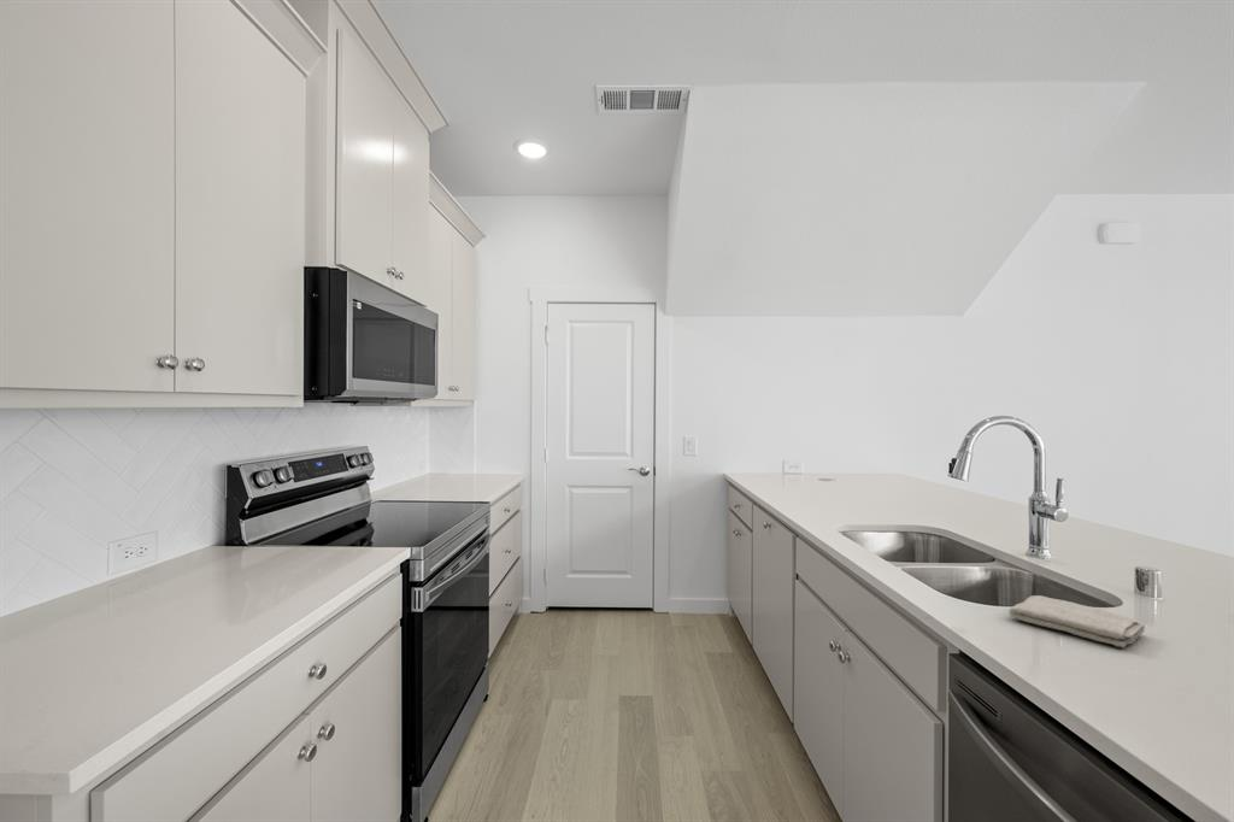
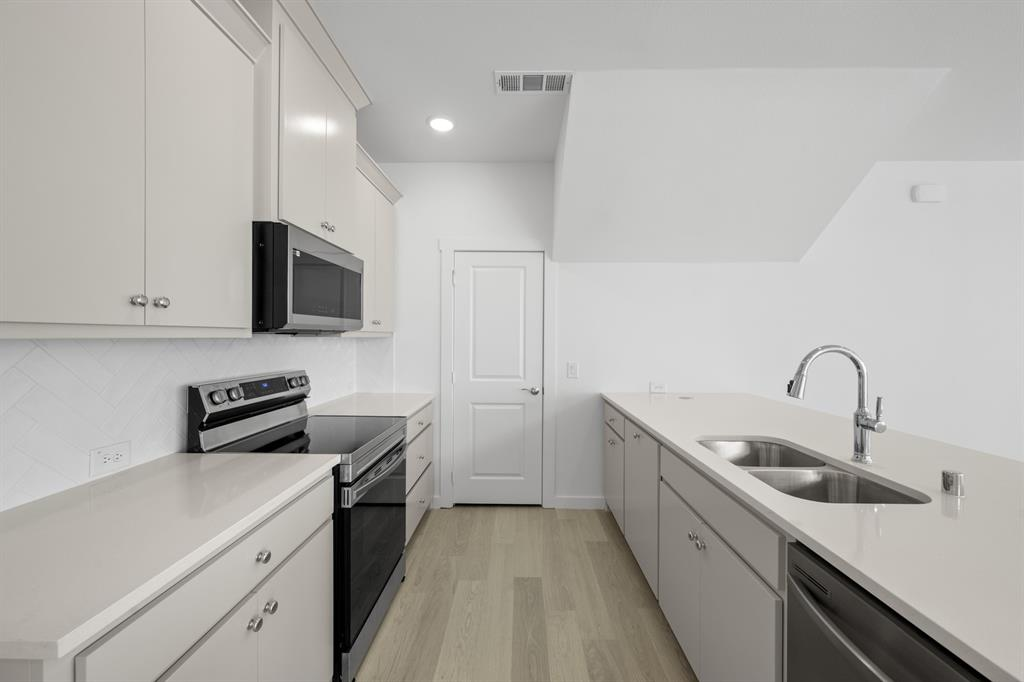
- washcloth (1074, 617)
